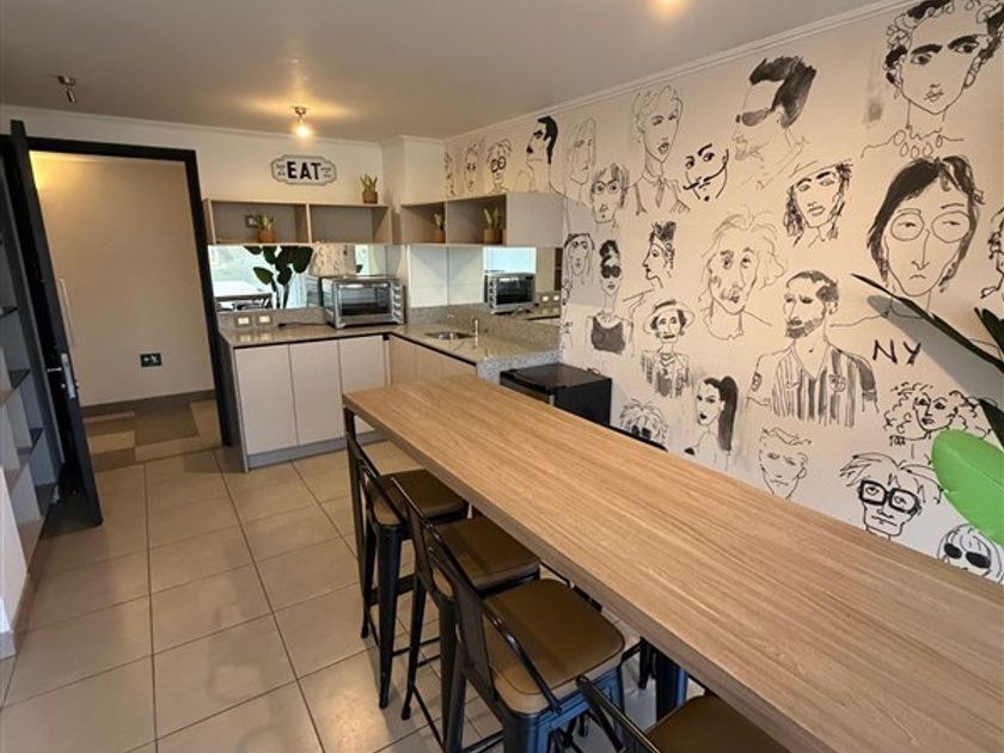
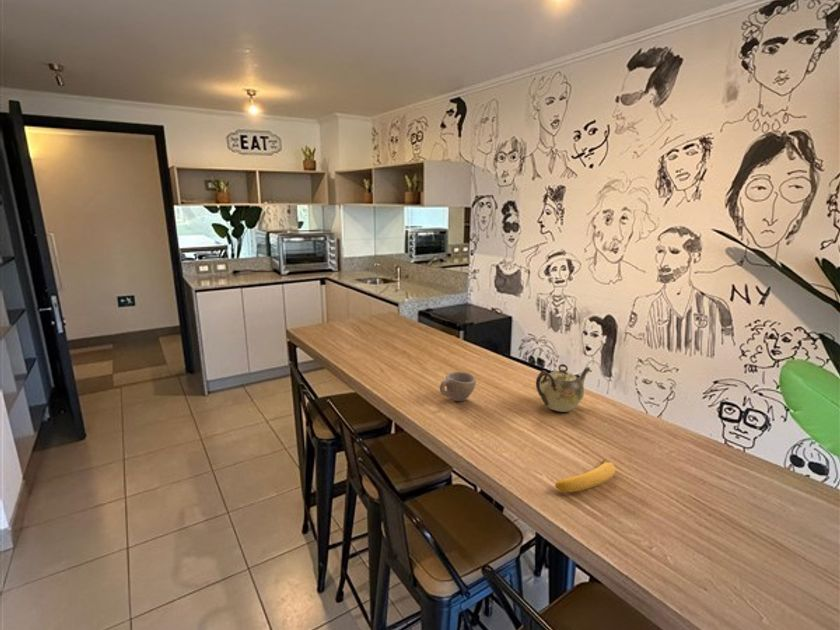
+ banana (588, 473)
+ teapot (564, 385)
+ cup (456, 388)
